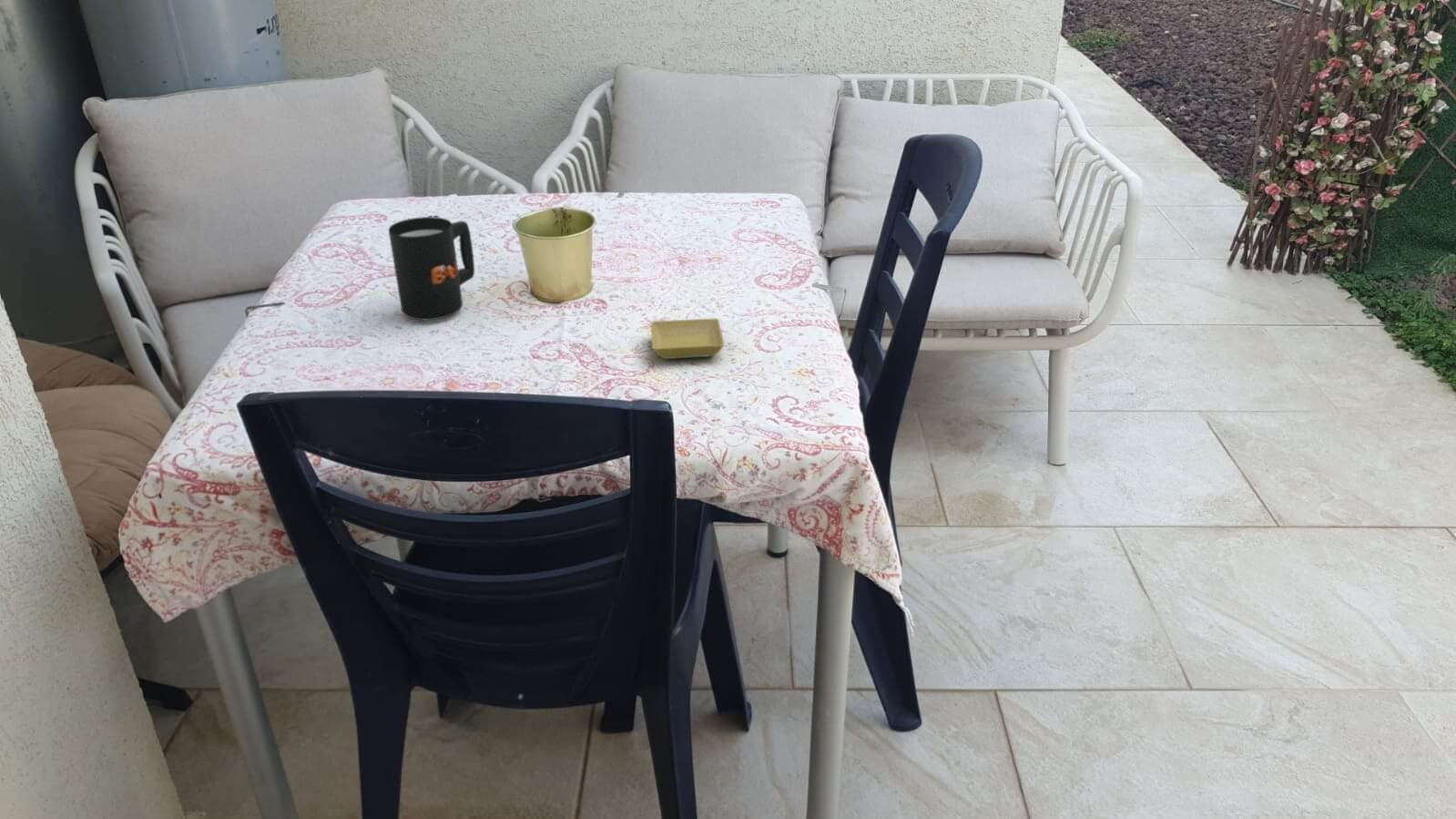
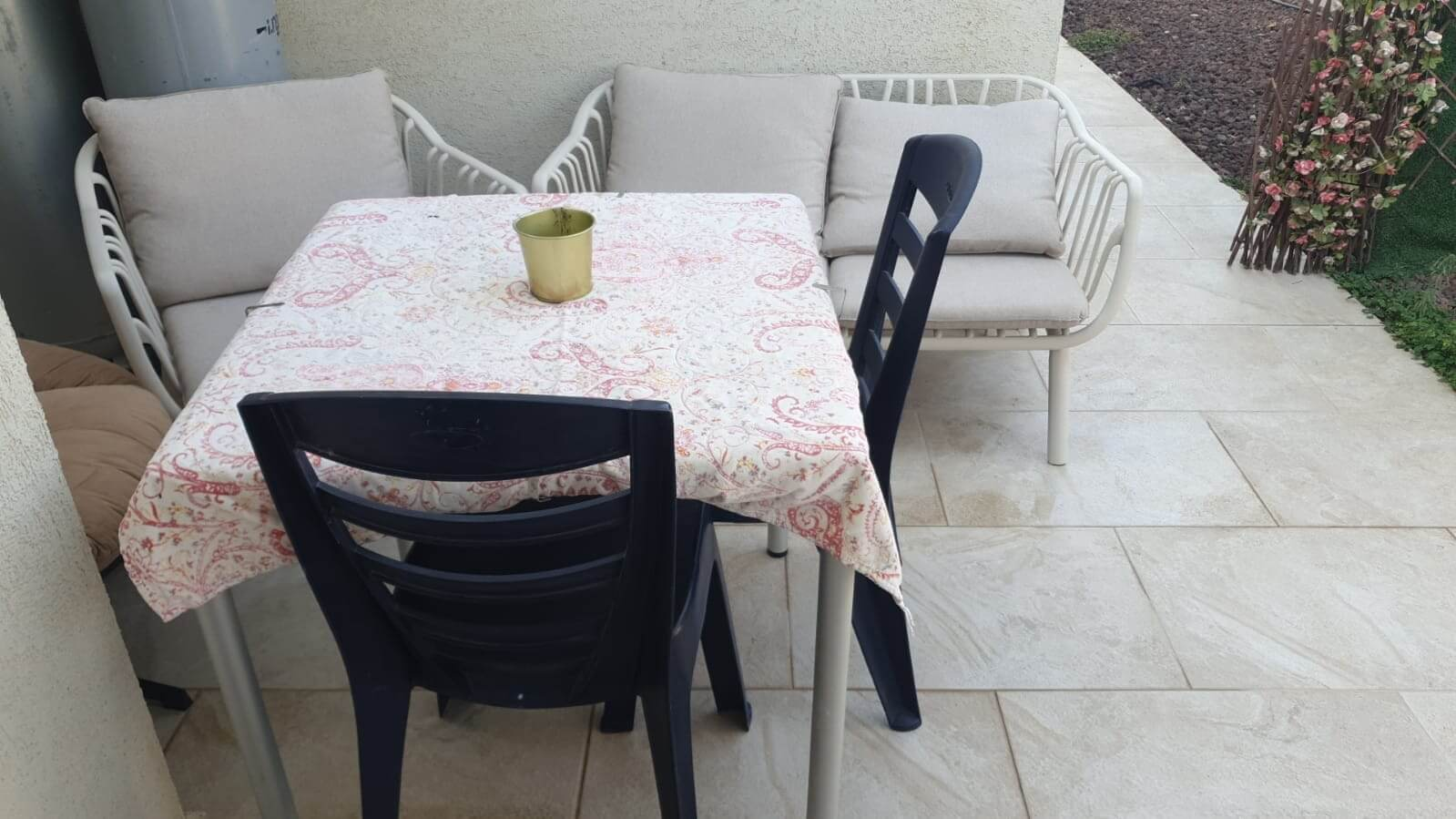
- saucer (687, 340)
- mug (438, 265)
